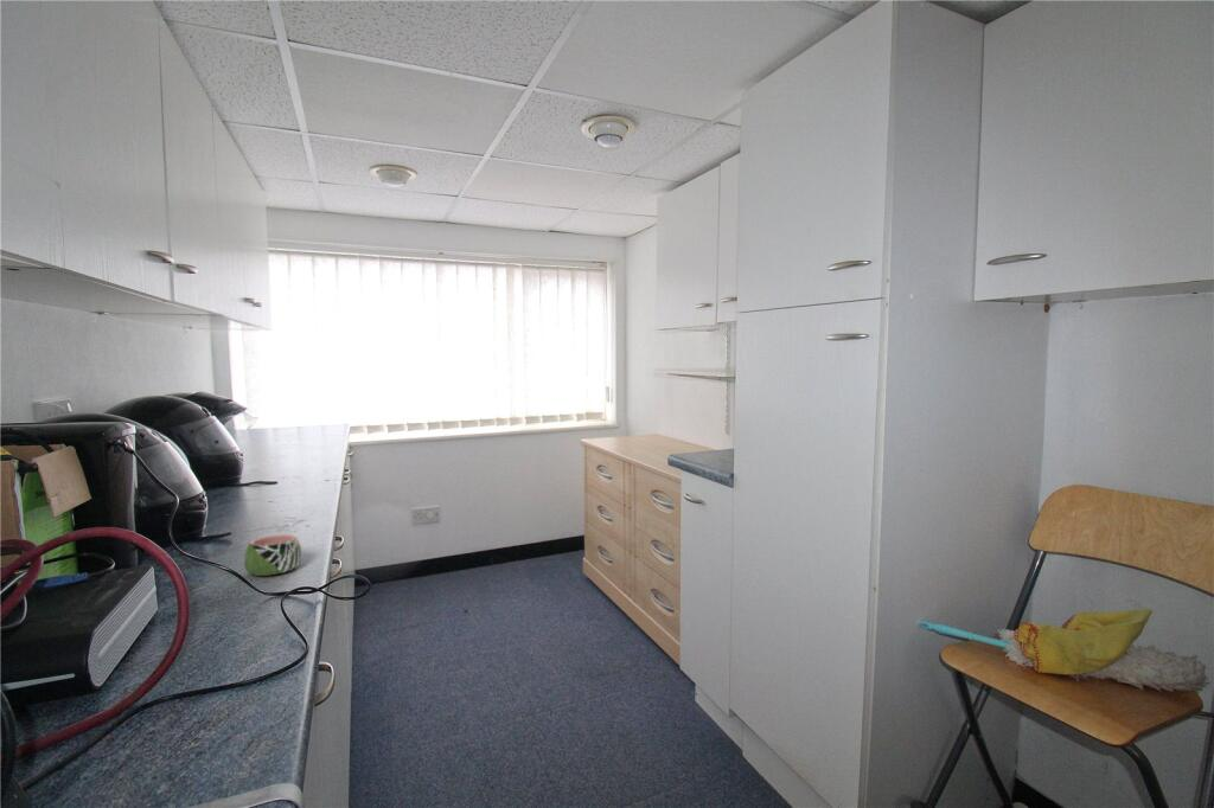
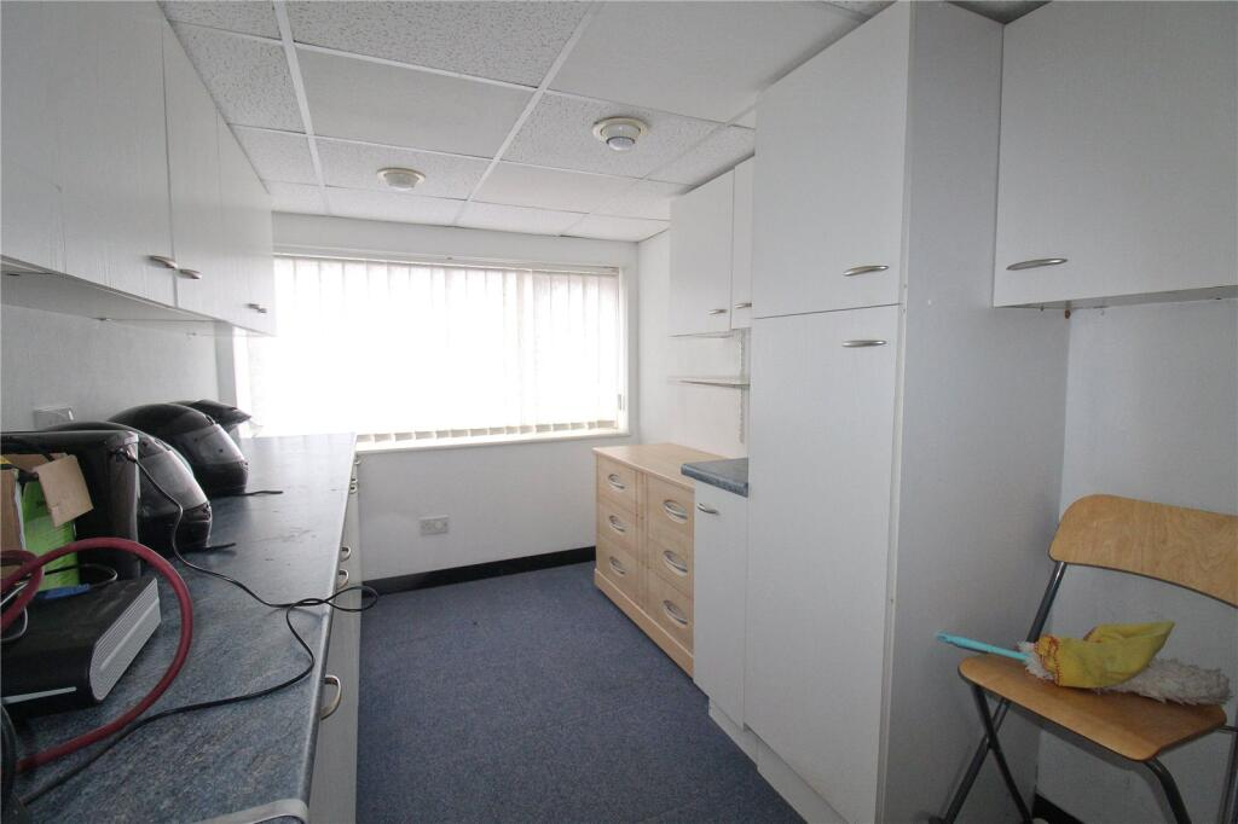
- mug (275, 552)
